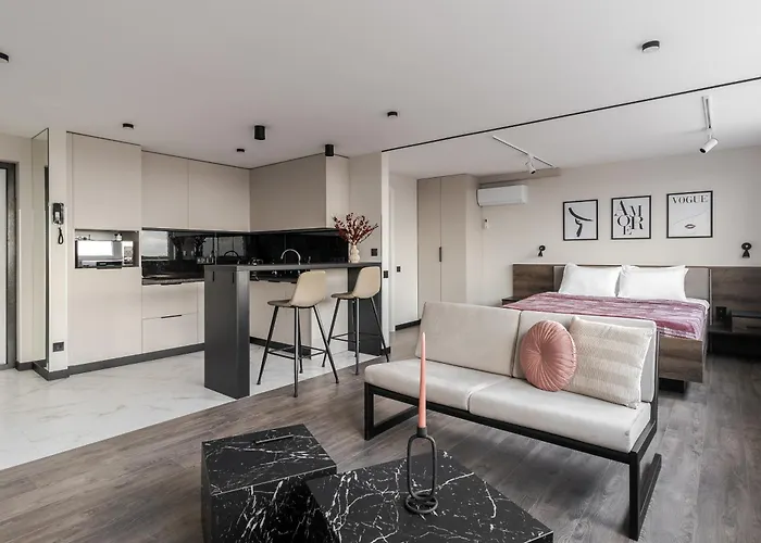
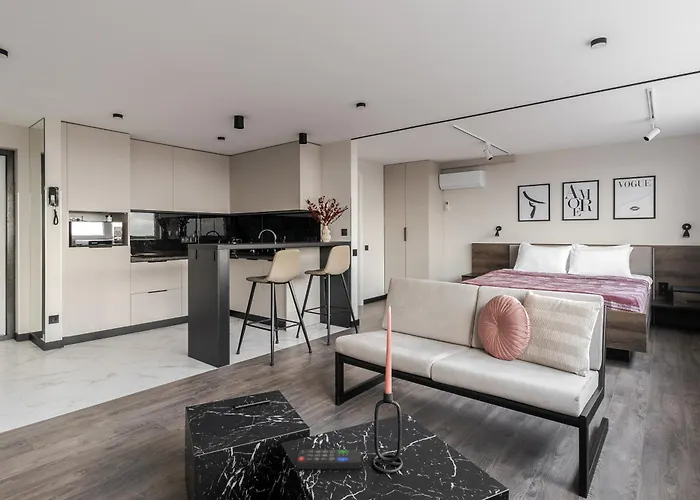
+ remote control (329, 458)
